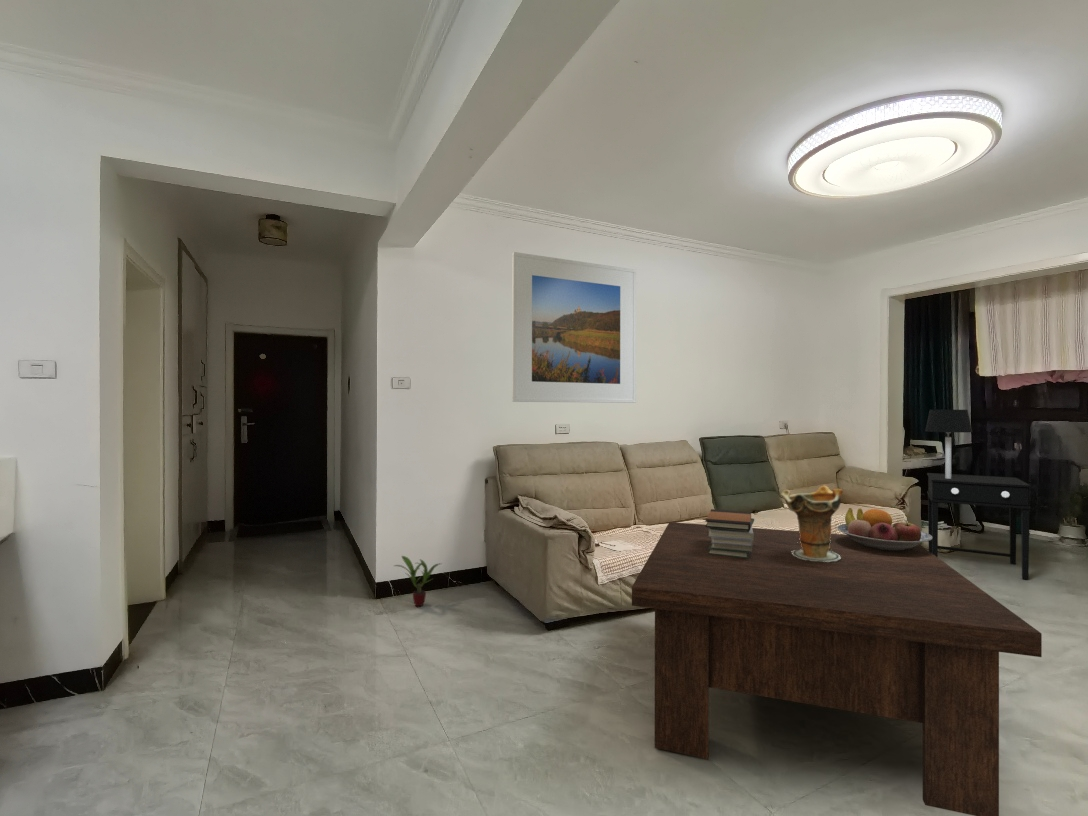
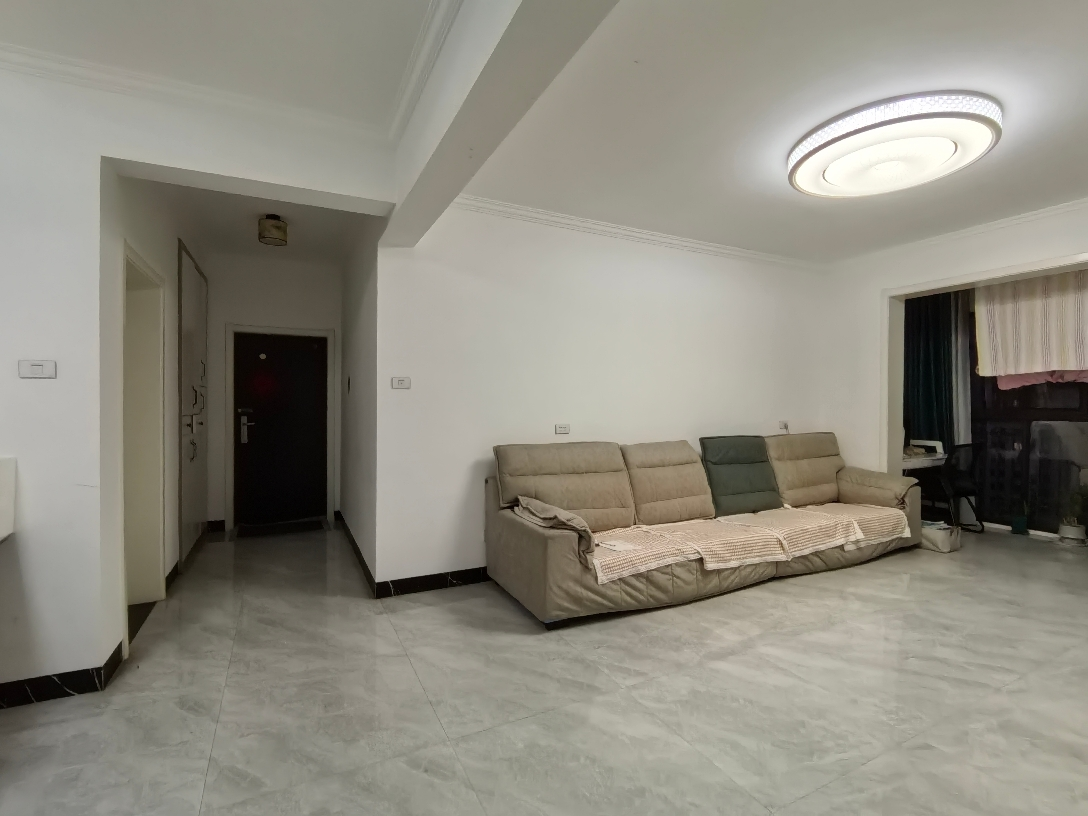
- fruit bowl (882, 528)
- side table (974, 504)
- coffee table (795, 630)
- book stack (730, 532)
- potted plant (417, 580)
- decorative vase (813, 520)
- table lamp (948, 443)
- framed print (577, 331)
